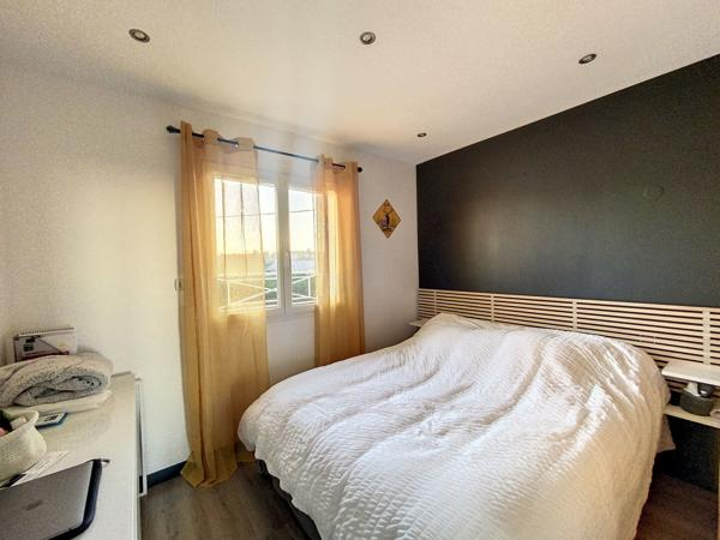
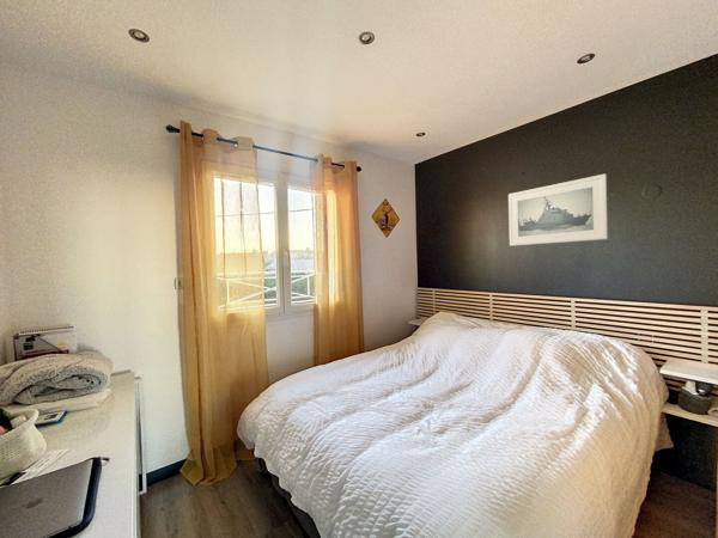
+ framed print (552, 214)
